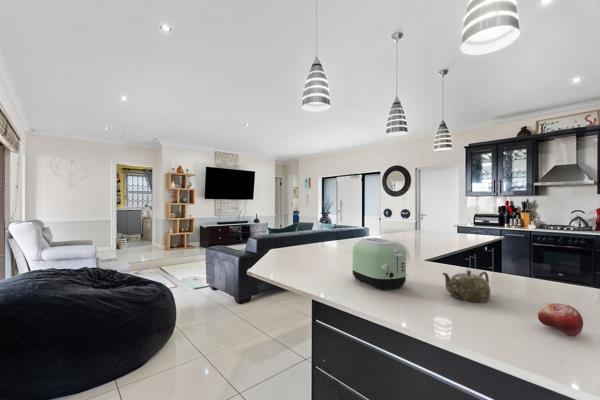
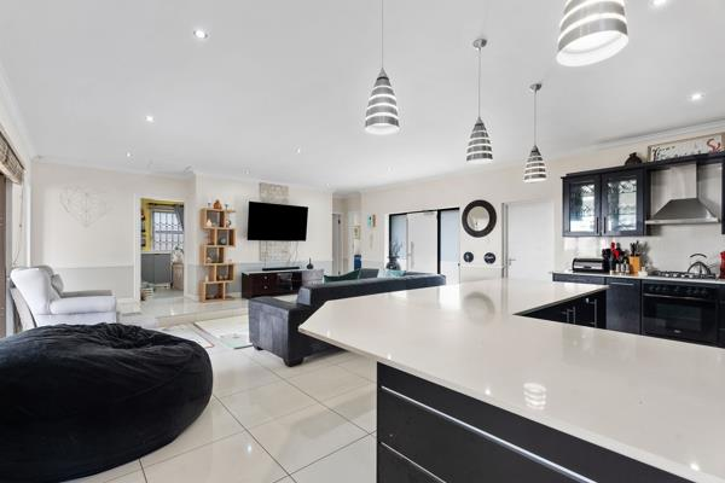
- teapot (466, 283)
- toaster (379, 261)
- fruit (561, 318)
